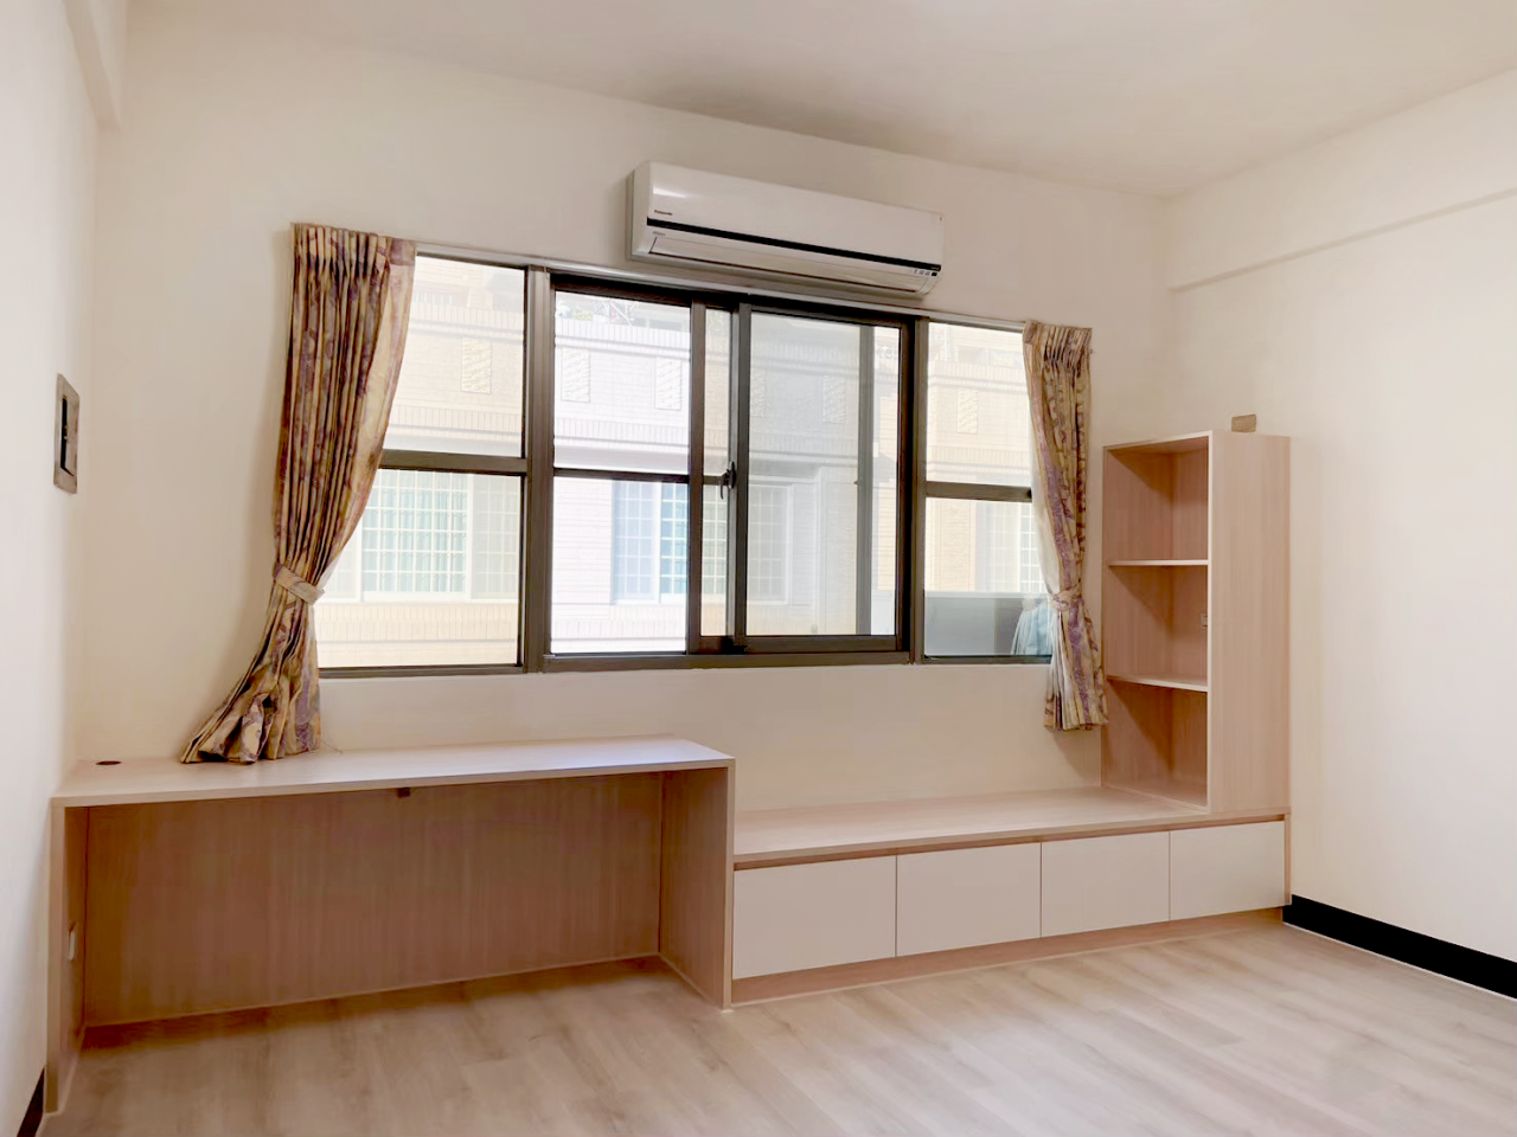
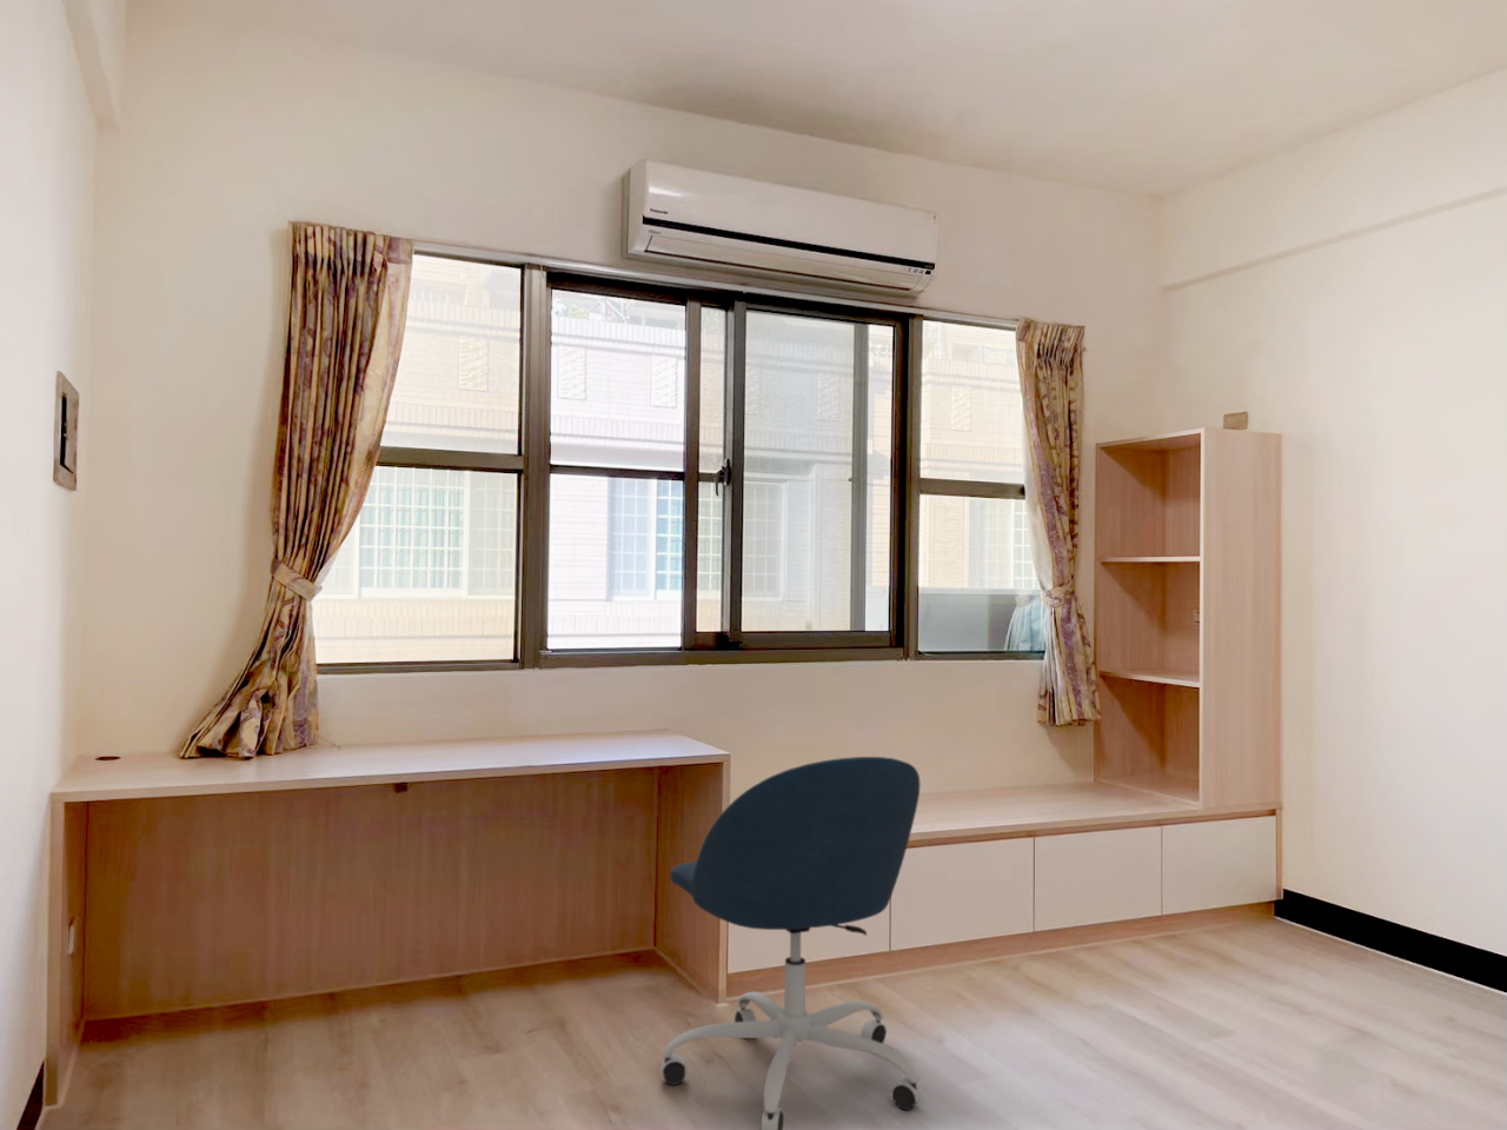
+ office chair (794, 907)
